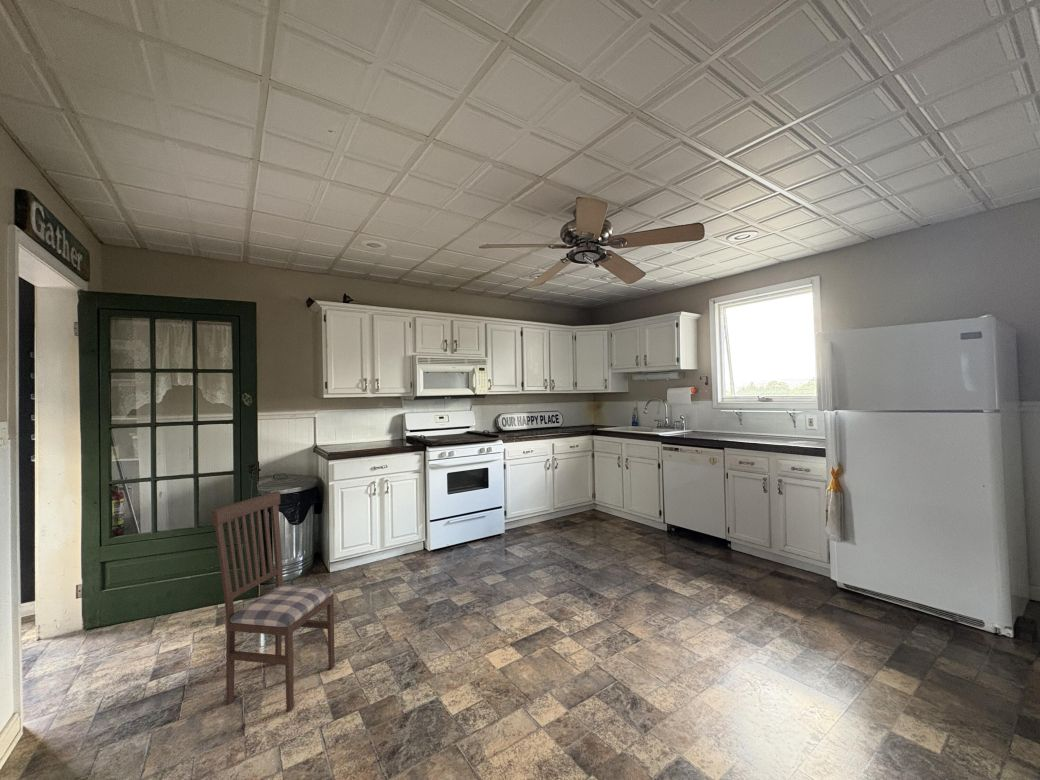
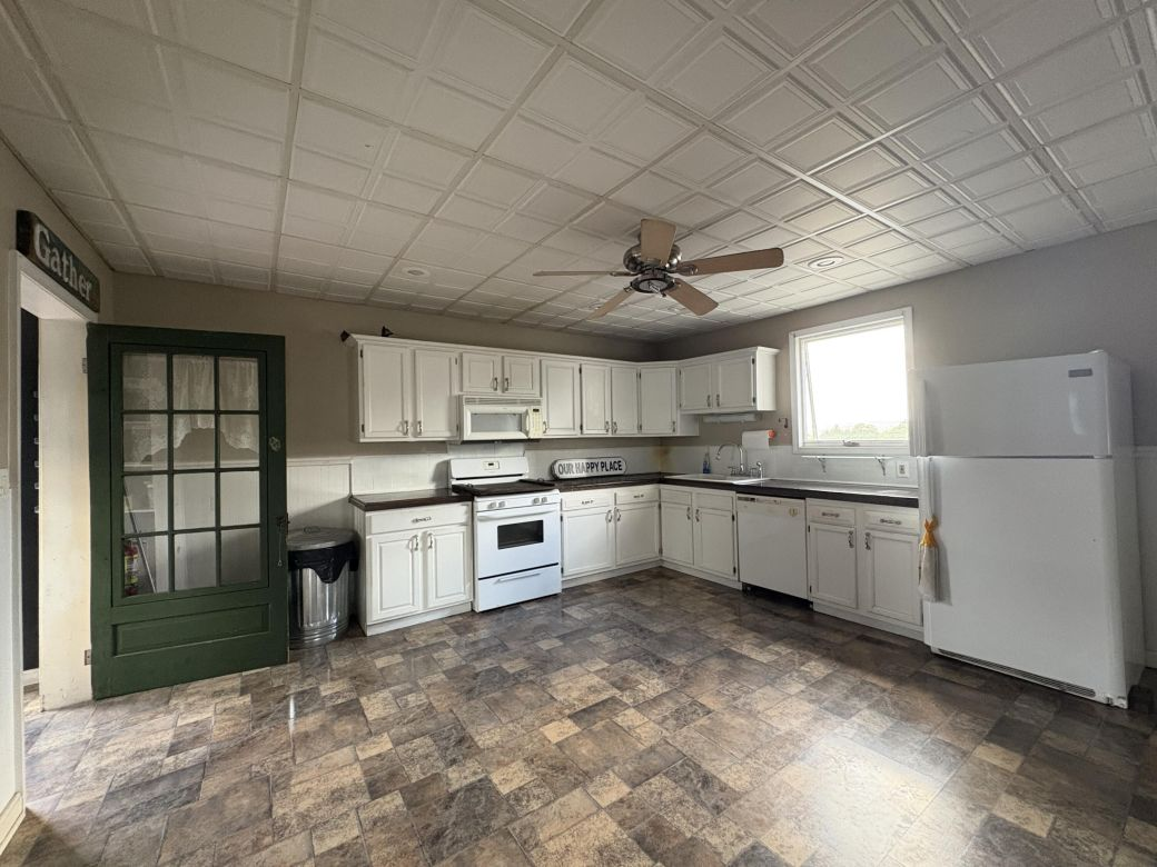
- dining chair (278, 591)
